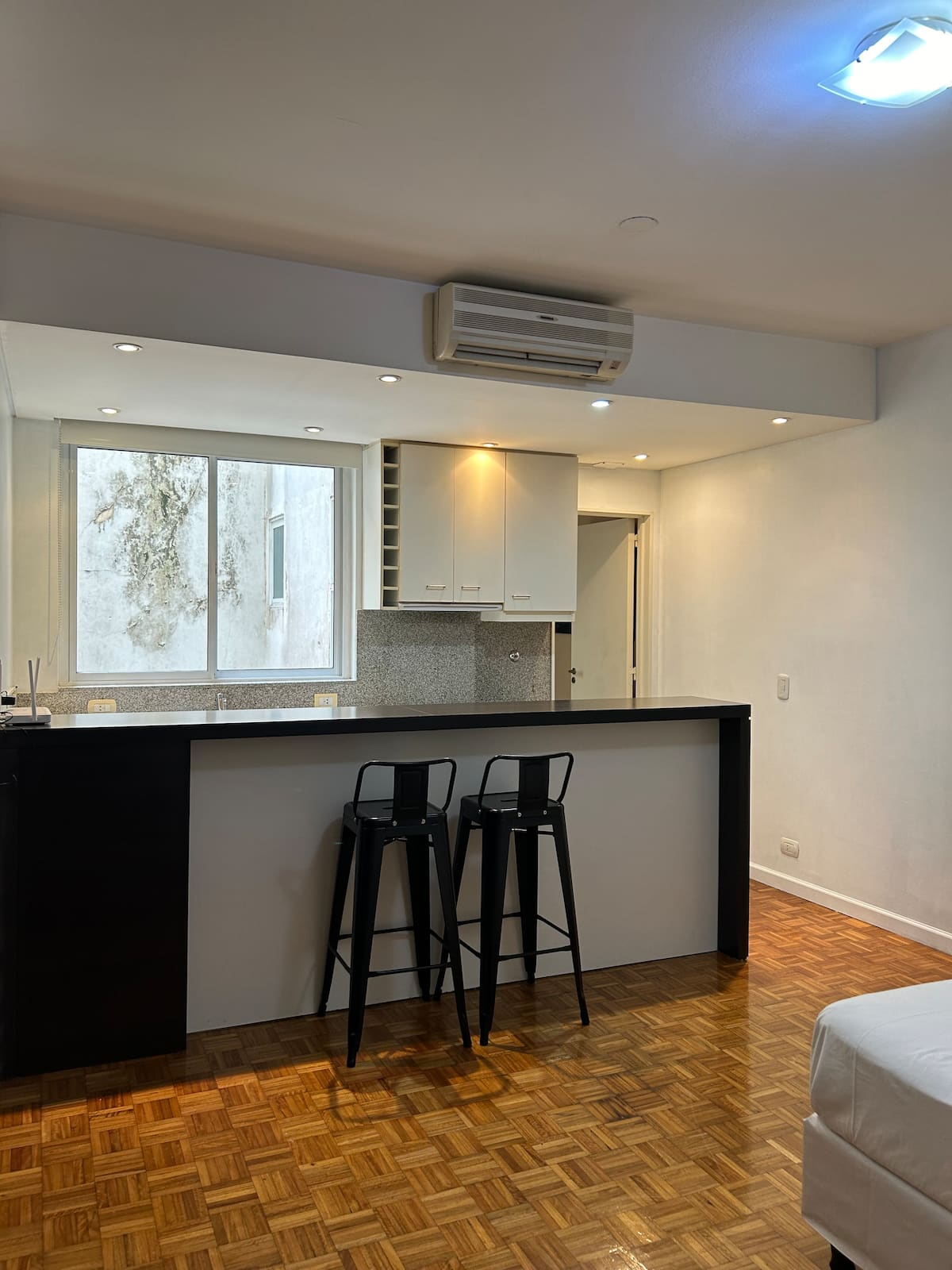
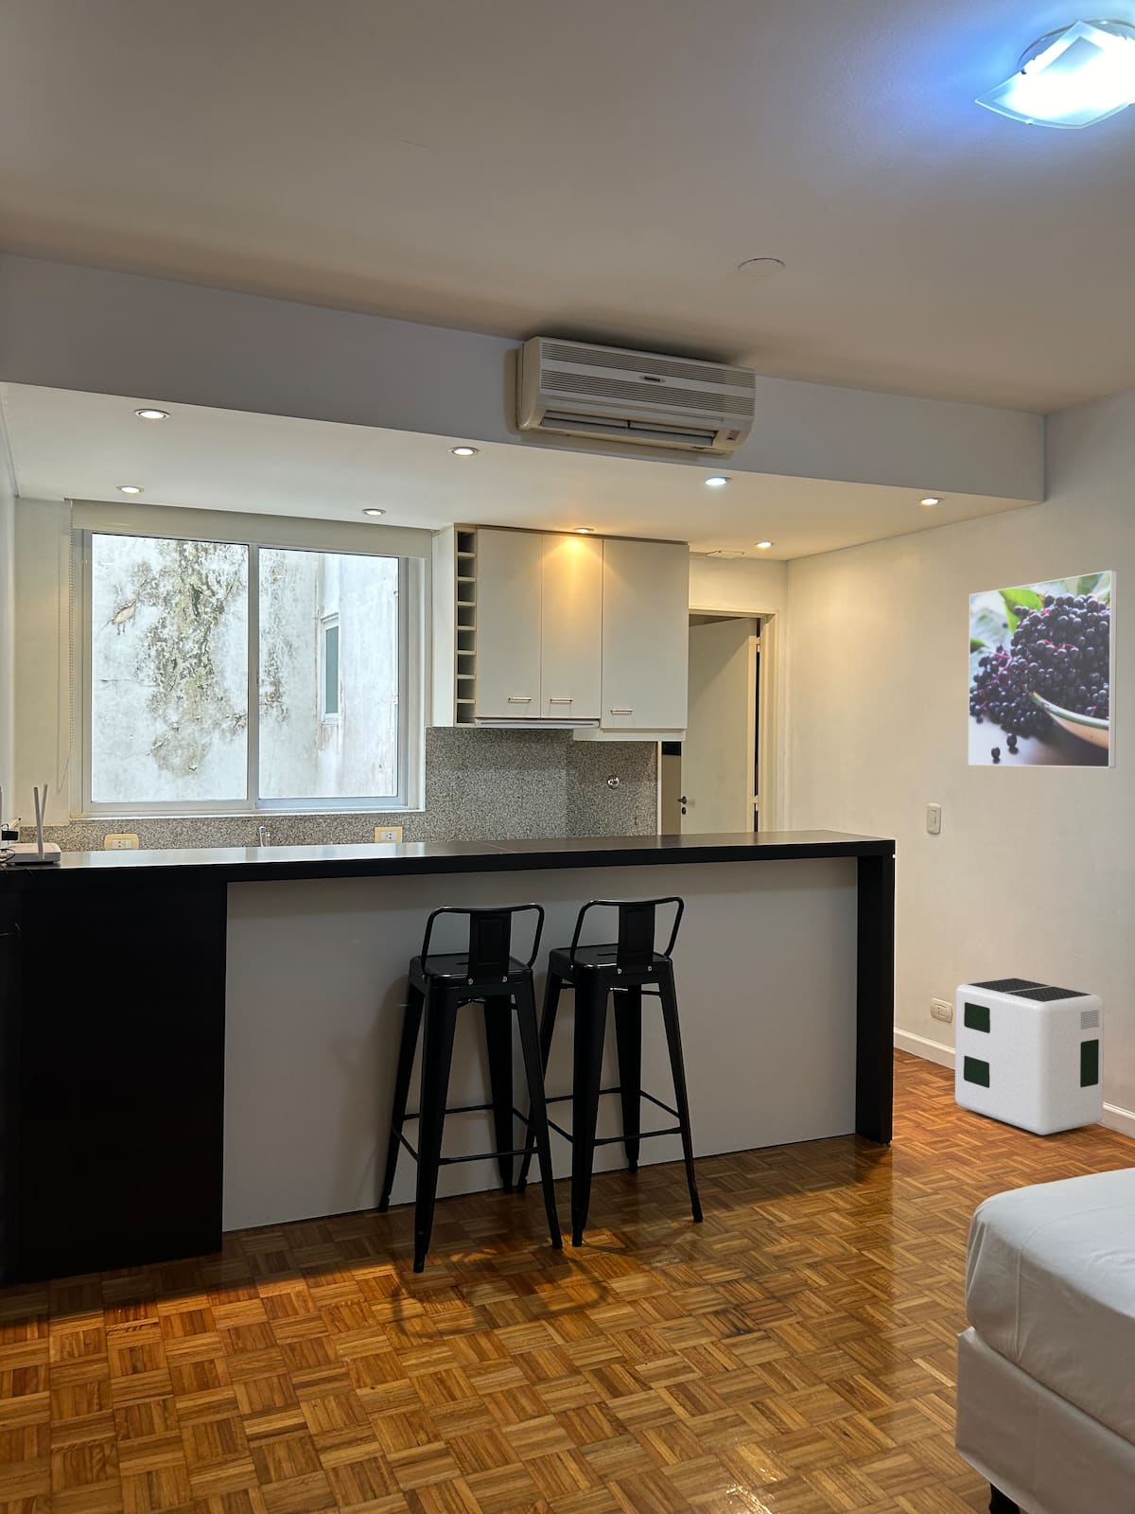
+ air purifier (1028, 1054)
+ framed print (1036, 675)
